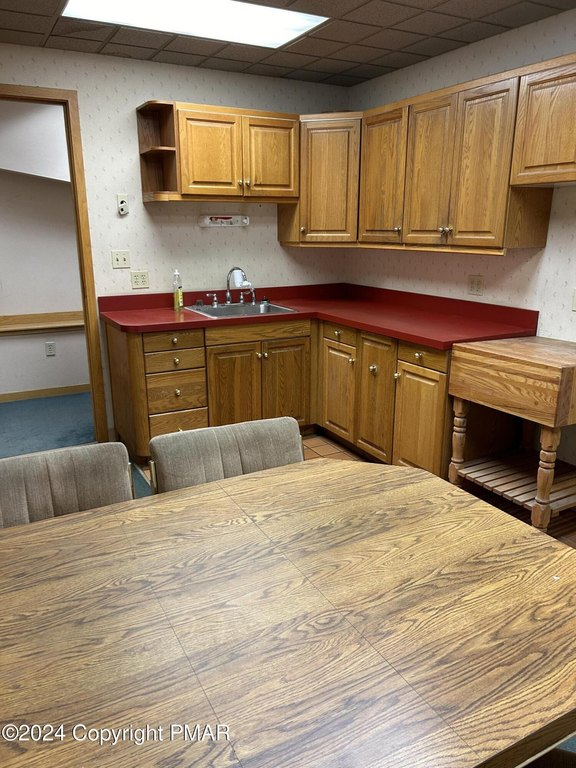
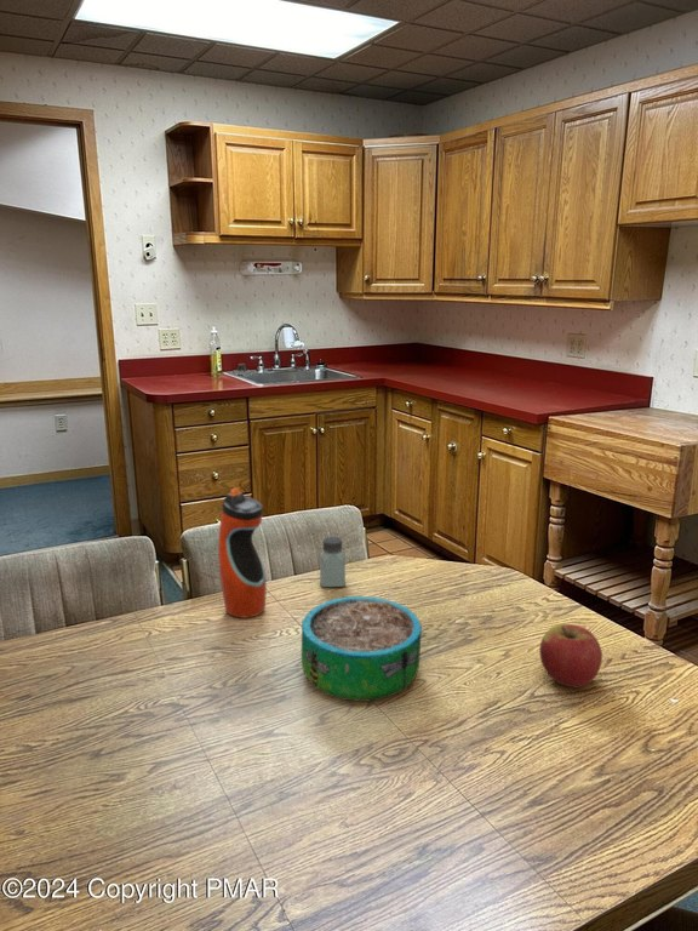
+ saltshaker (332, 561)
+ apple (570, 652)
+ water bottle (241, 550)
+ decorative bowl (360, 646)
